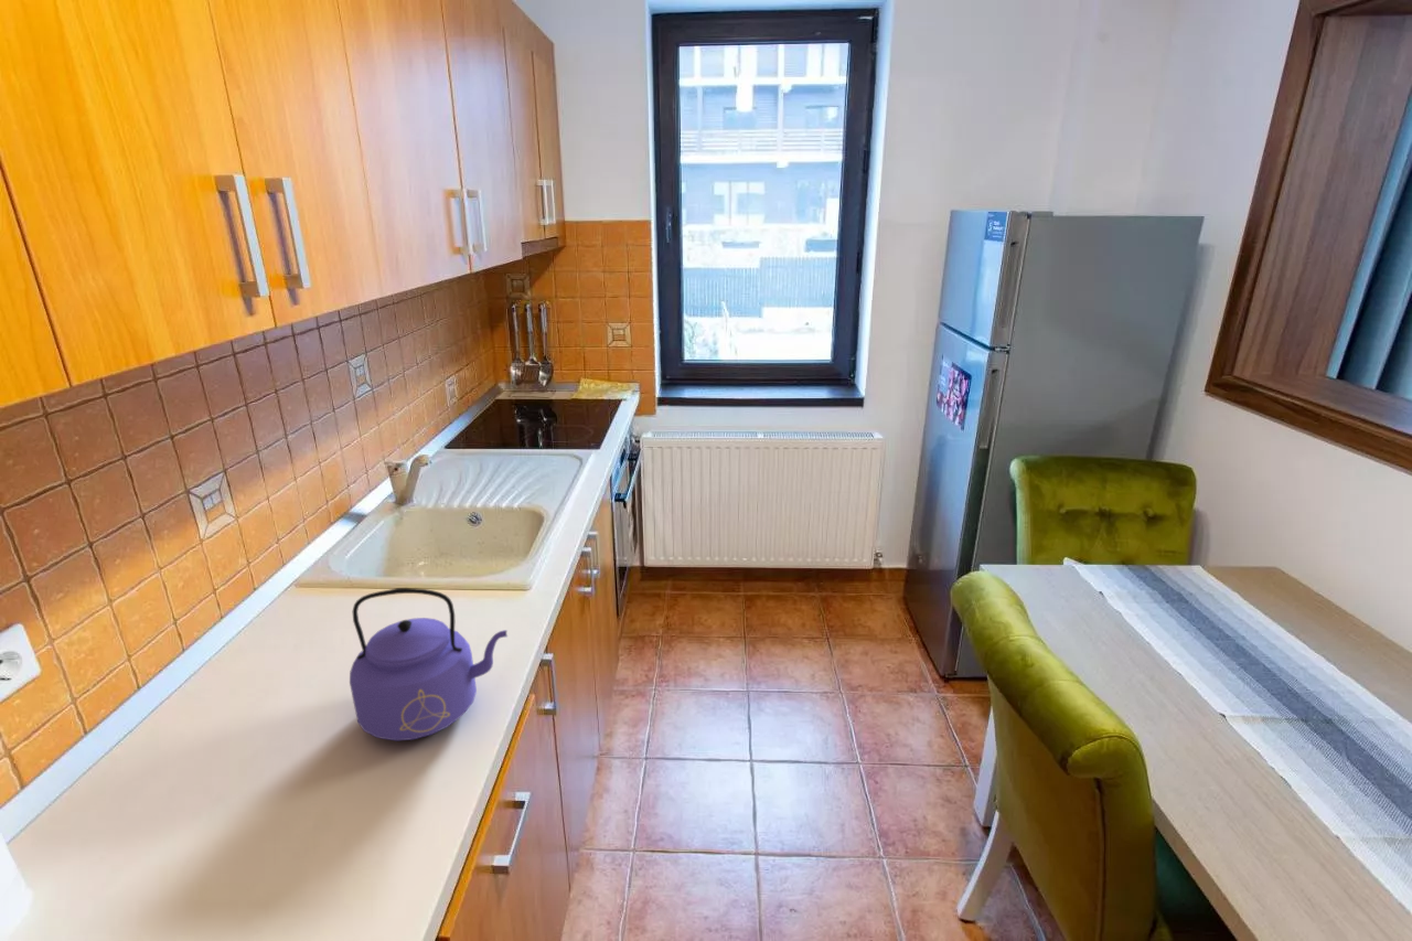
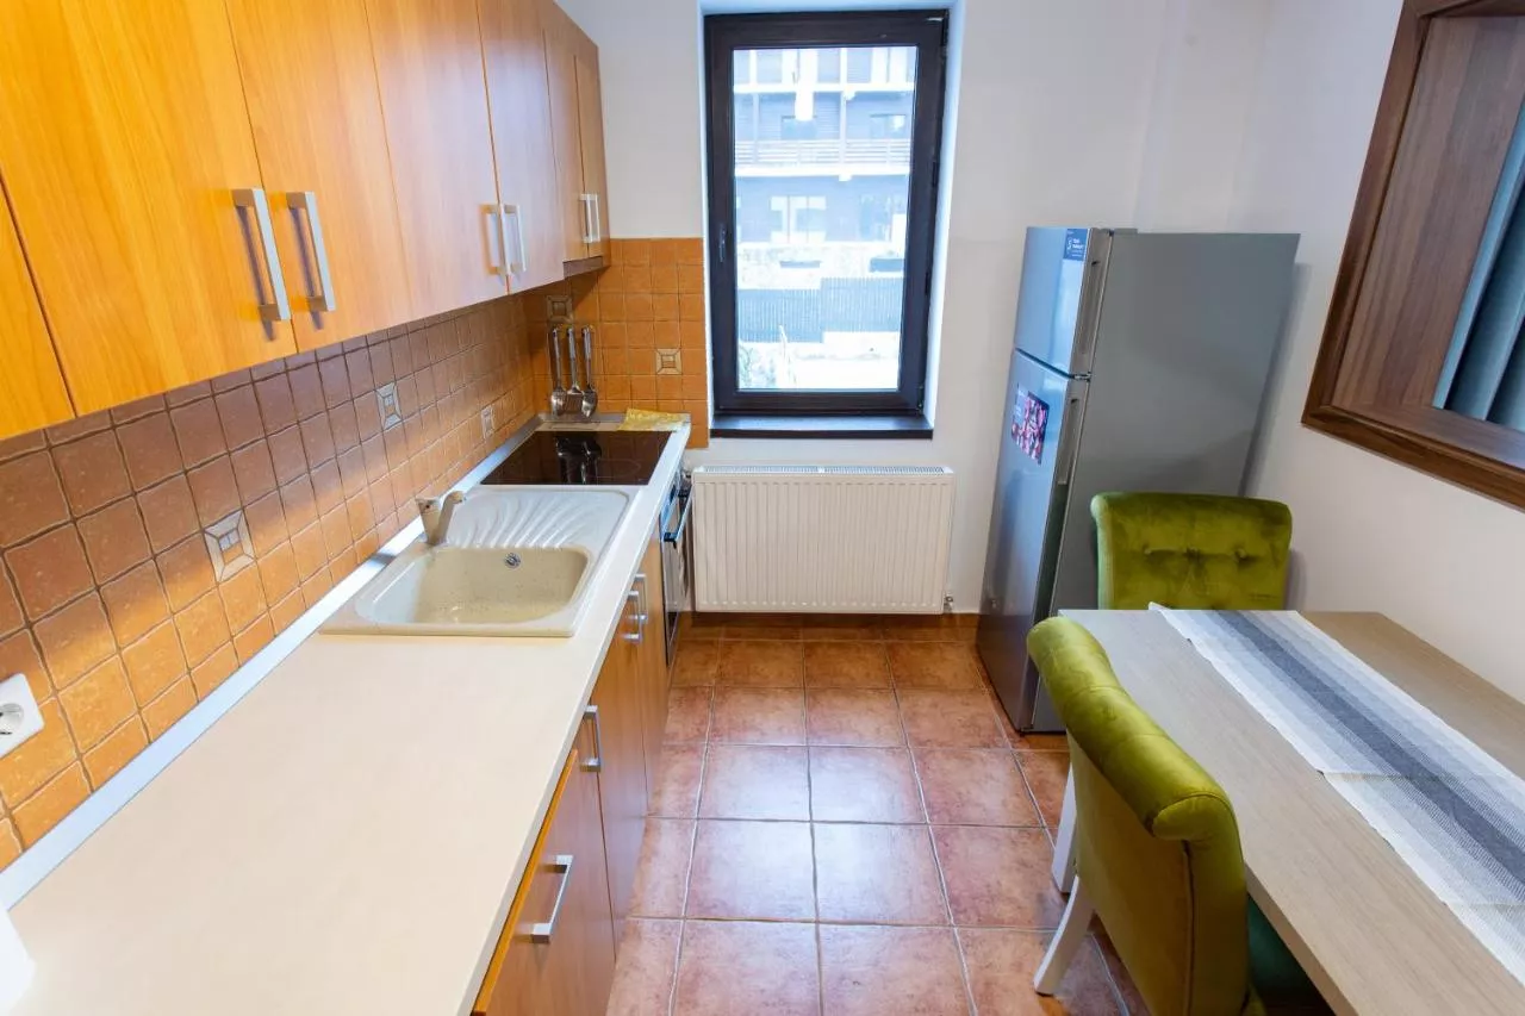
- kettle (429, 652)
